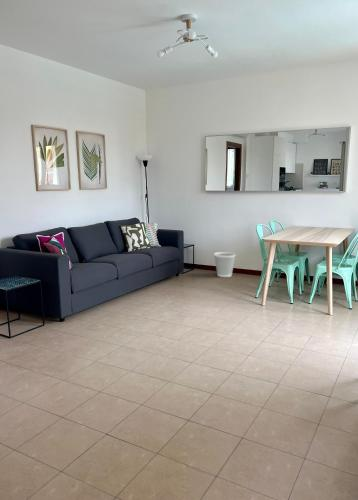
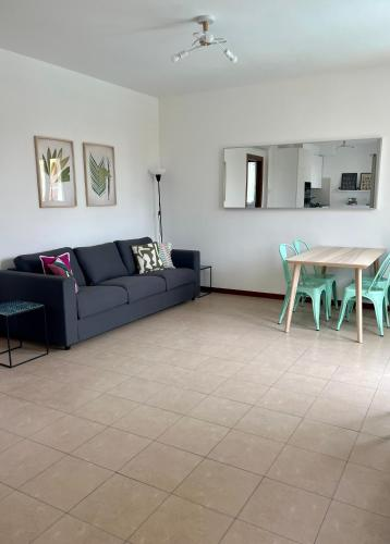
- wastebasket (224, 264)
